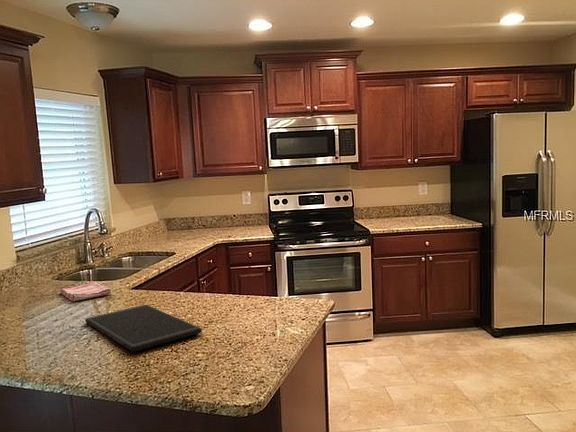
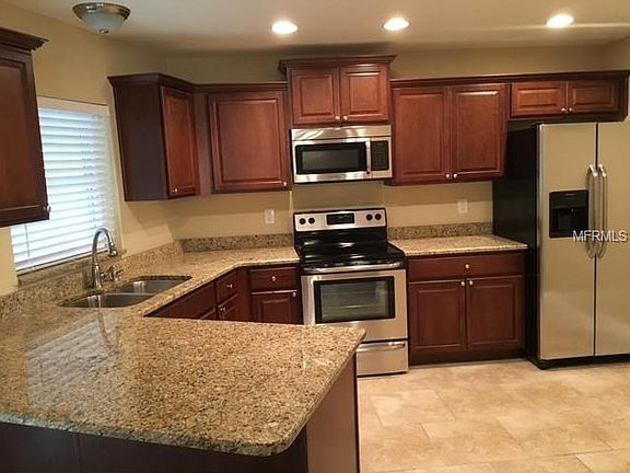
- dish towel (85, 290)
- cutting board (140, 325)
